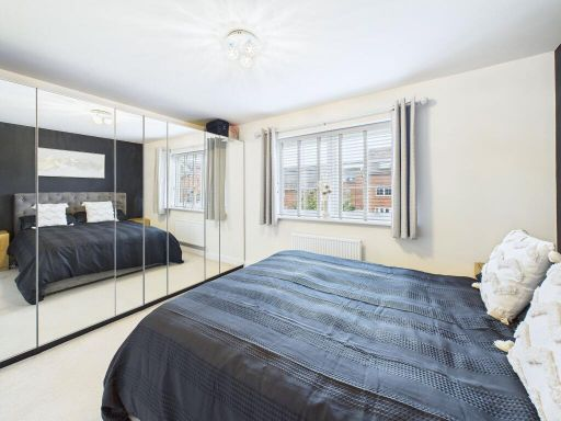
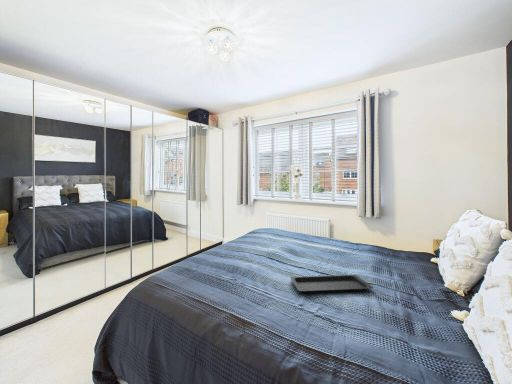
+ serving tray (329, 283)
